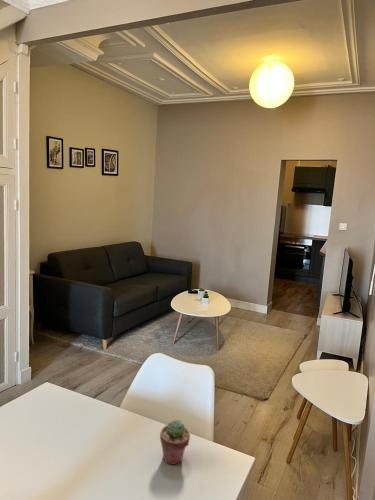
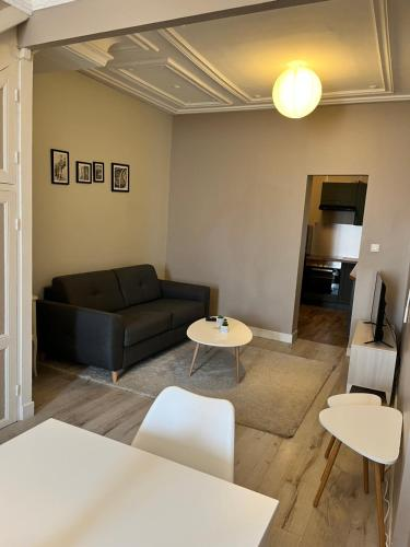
- potted succulent (174, 440)
